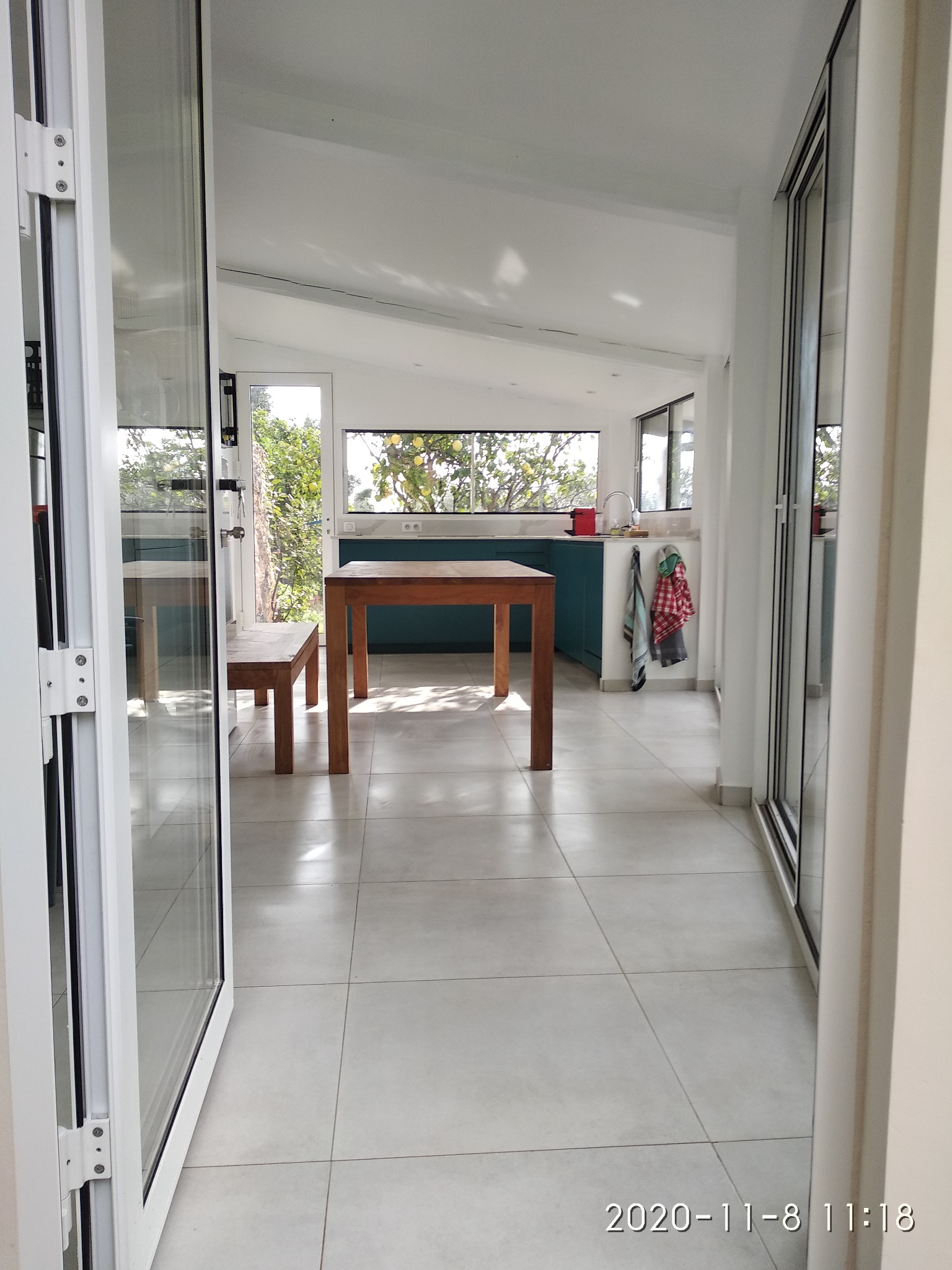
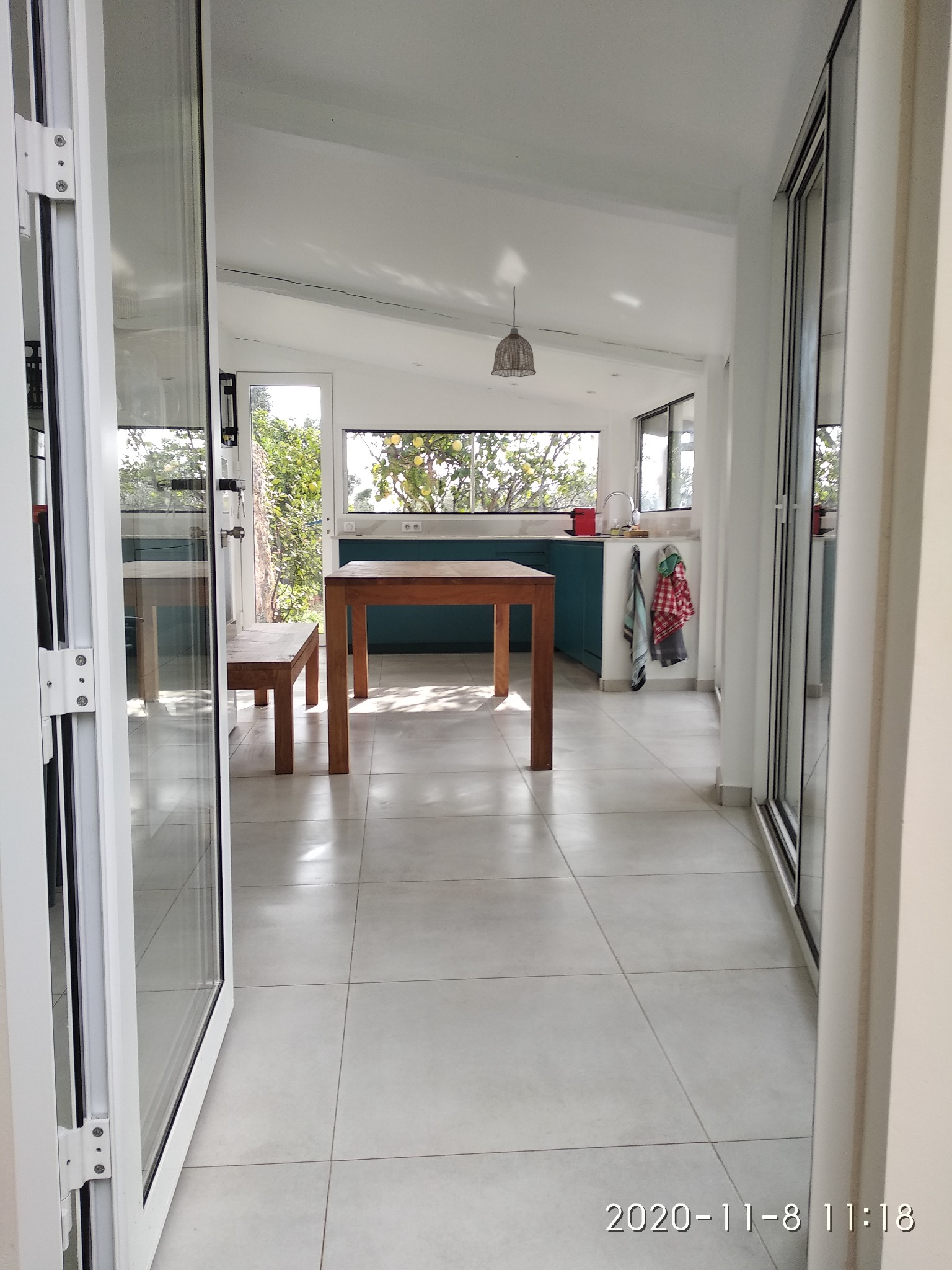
+ pendant lamp (514, 331)
